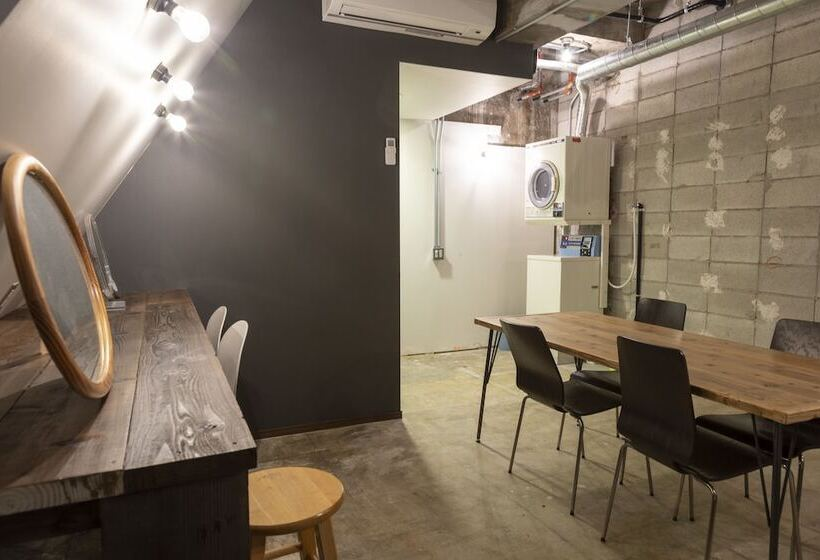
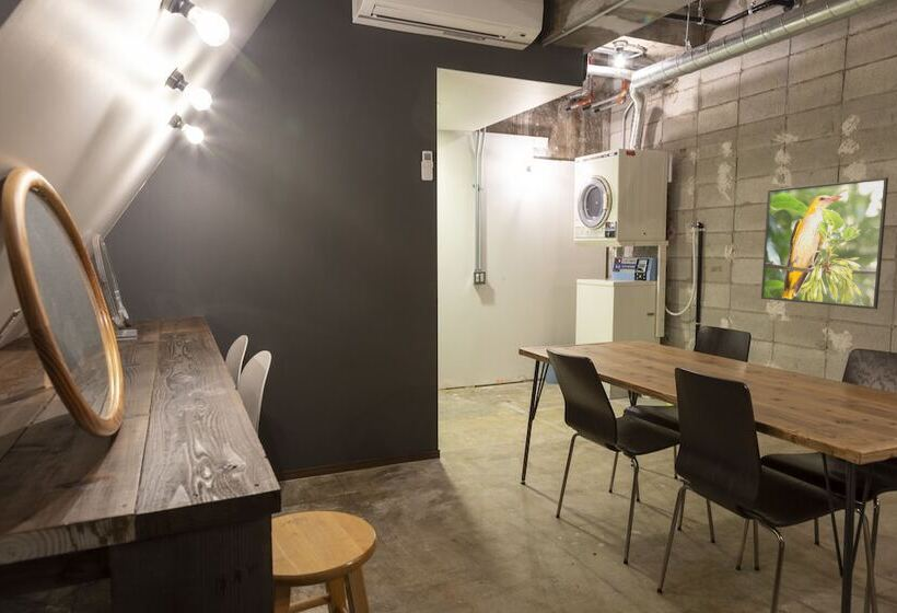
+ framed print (817, 244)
